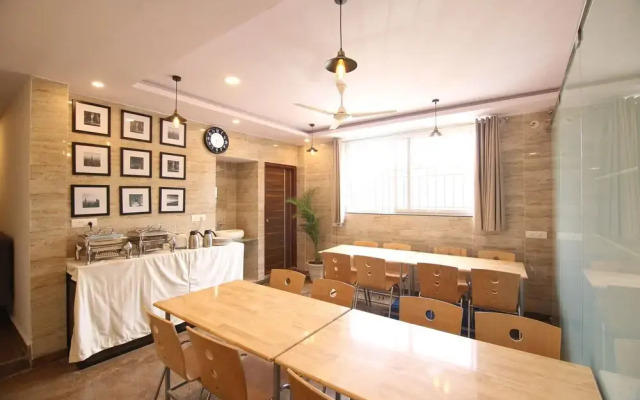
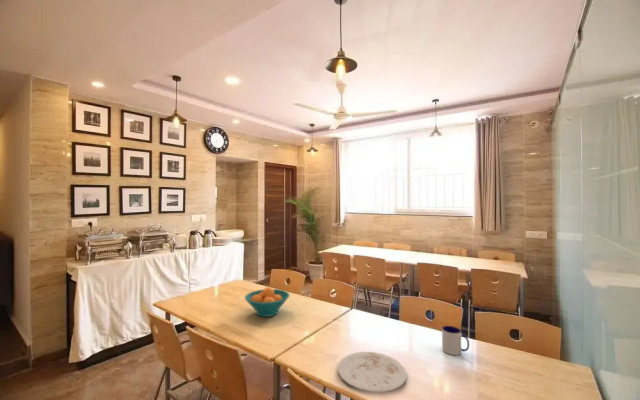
+ mug (455, 341)
+ fruit bowl (267, 300)
+ plate (371, 370)
